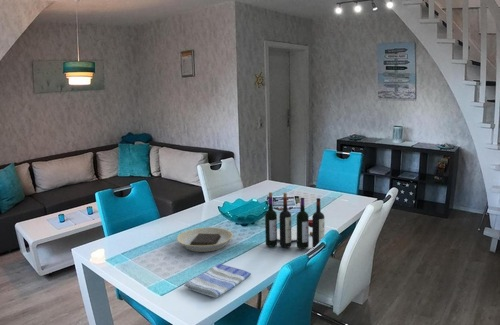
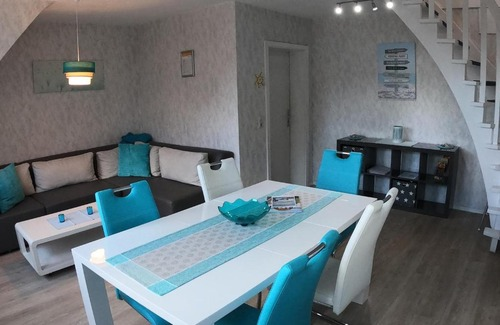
- wine bottle (297, 214)
- dish towel (218, 278)
- plate (205, 239)
